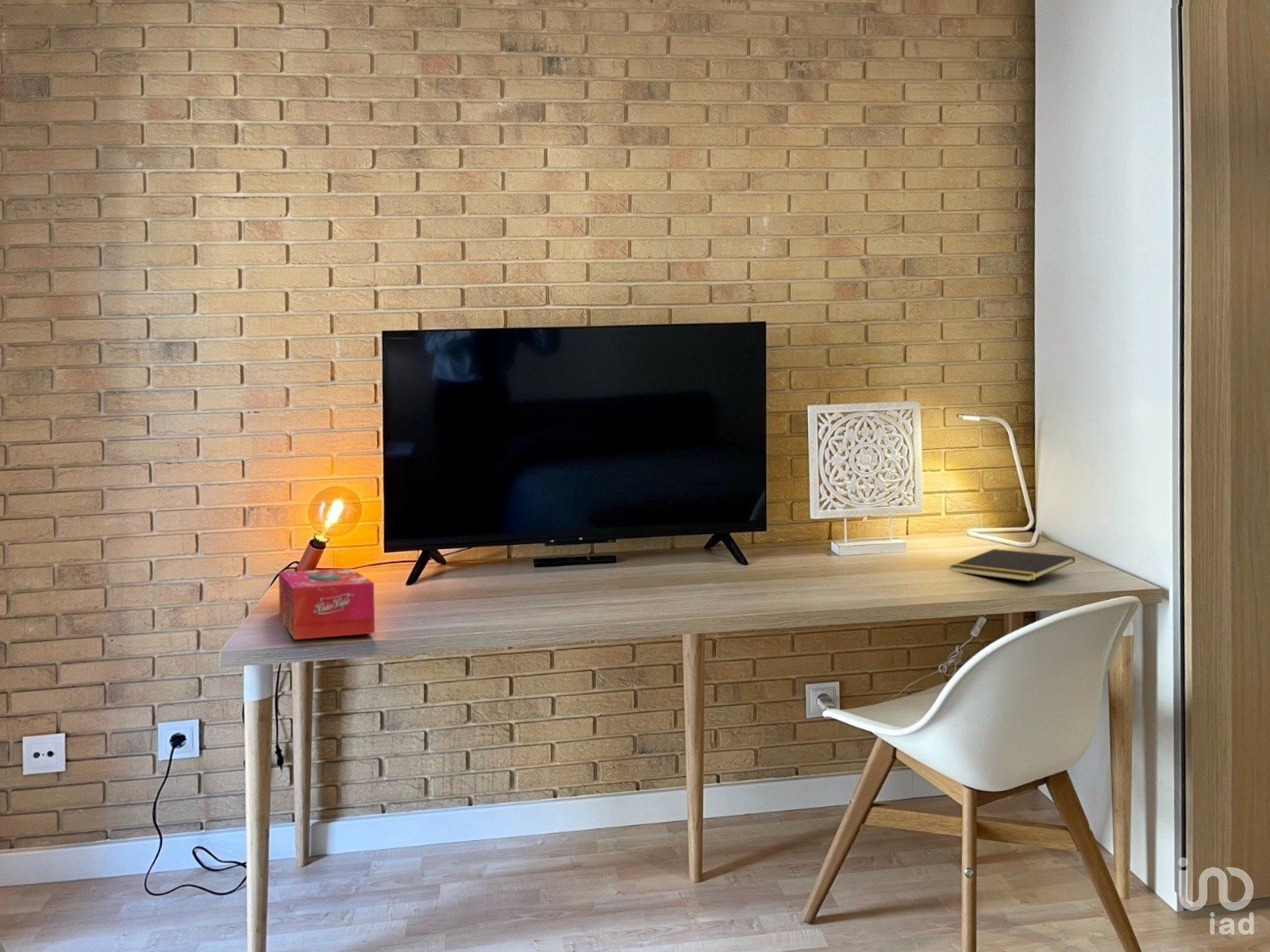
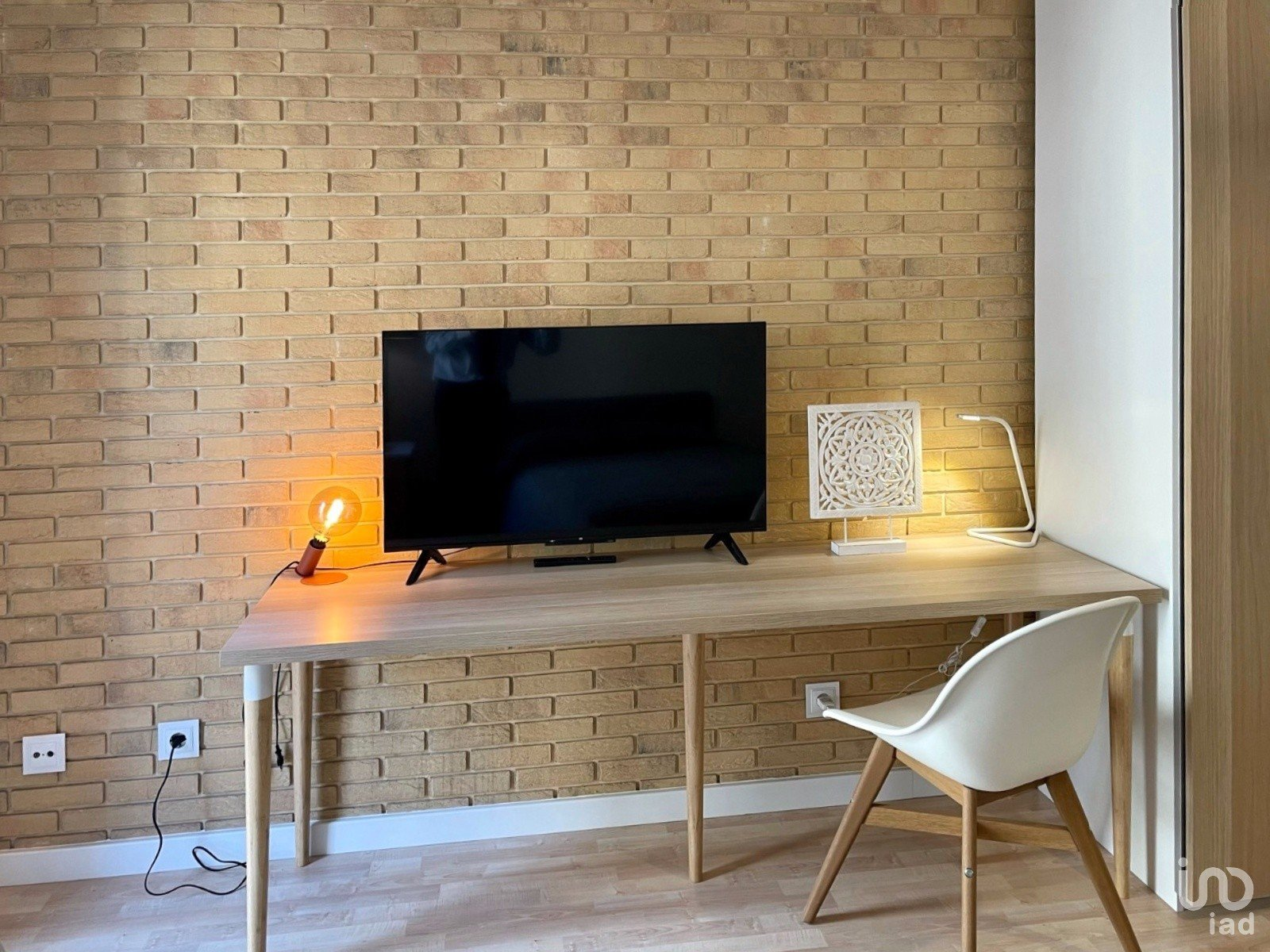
- notepad (1010, 564)
- tissue box (324, 601)
